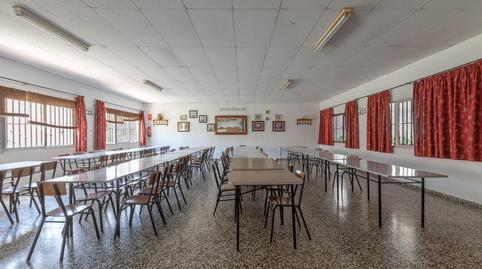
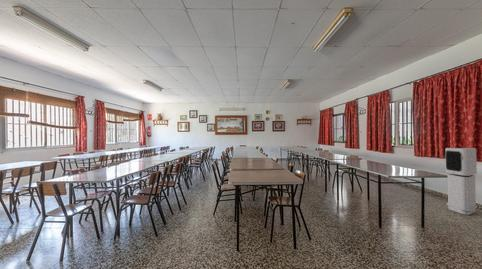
+ air purifier (464, 179)
